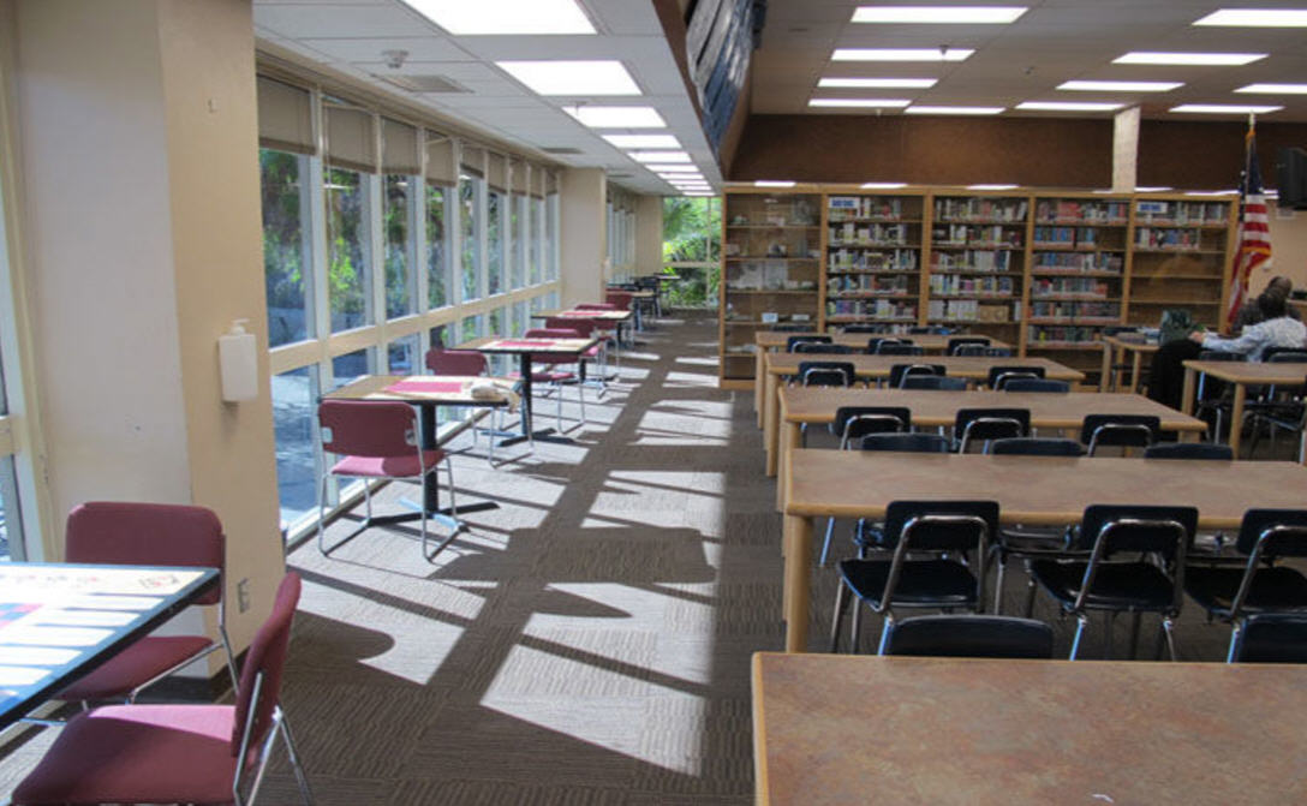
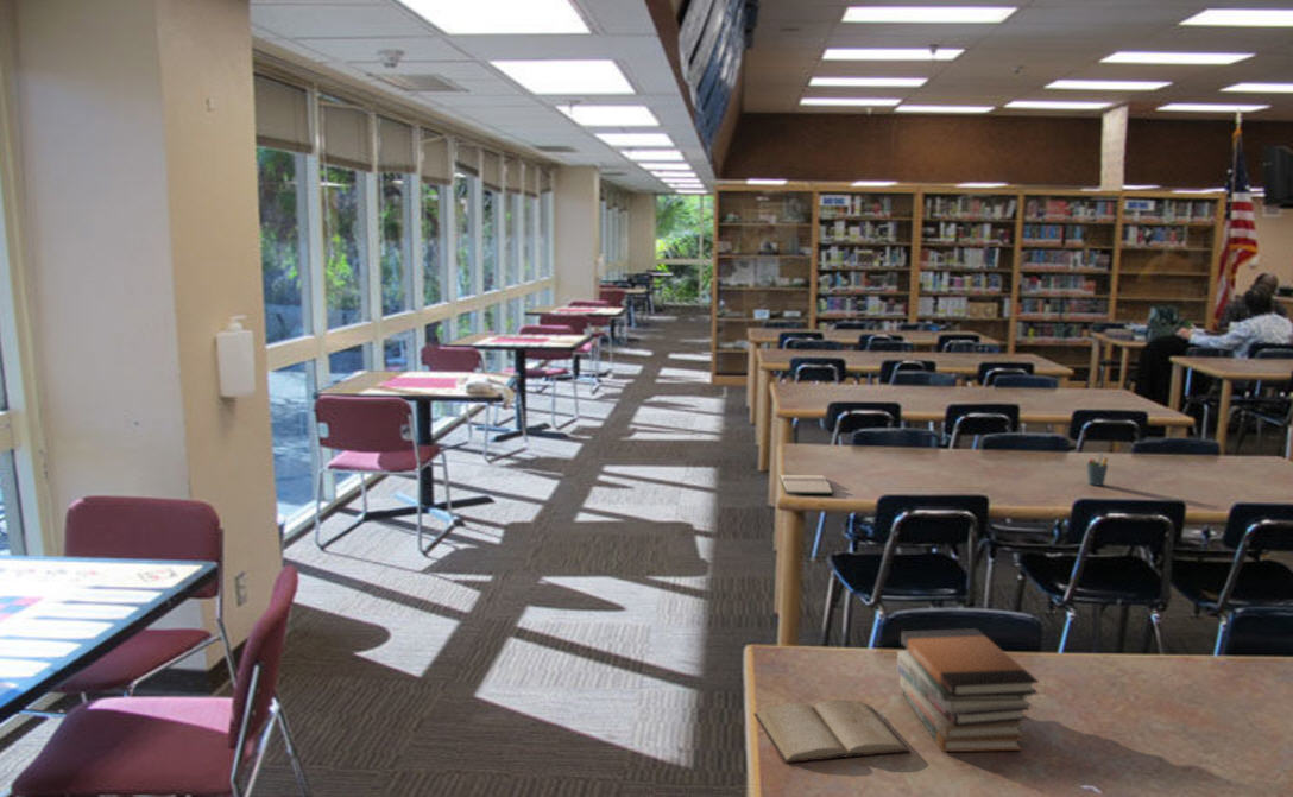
+ book stack (960, 687)
+ book (828, 727)
+ hardback book (805, 482)
+ pen holder (1097, 468)
